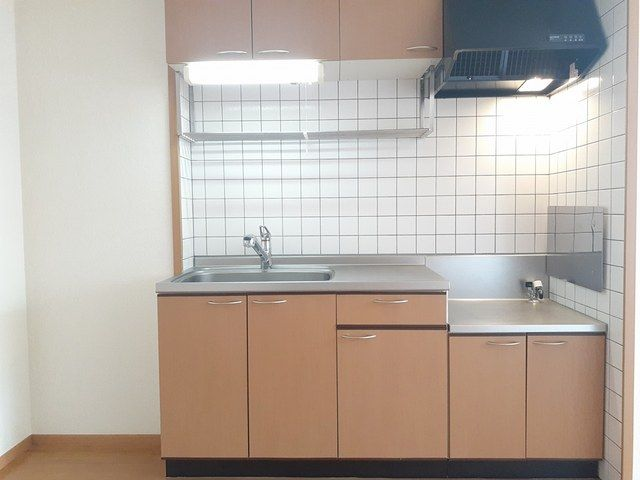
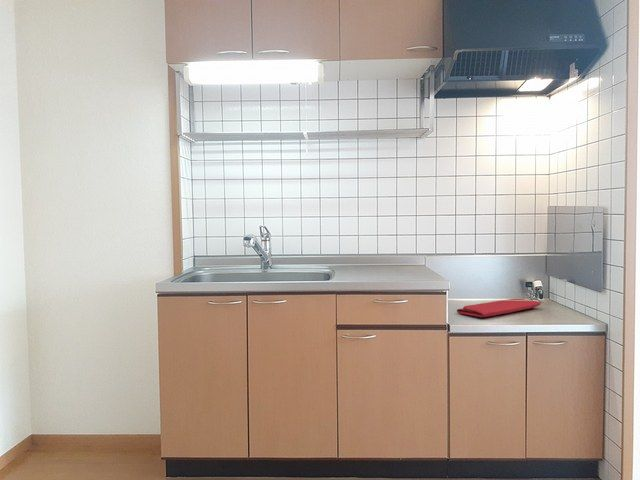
+ dish drying mat (499, 307)
